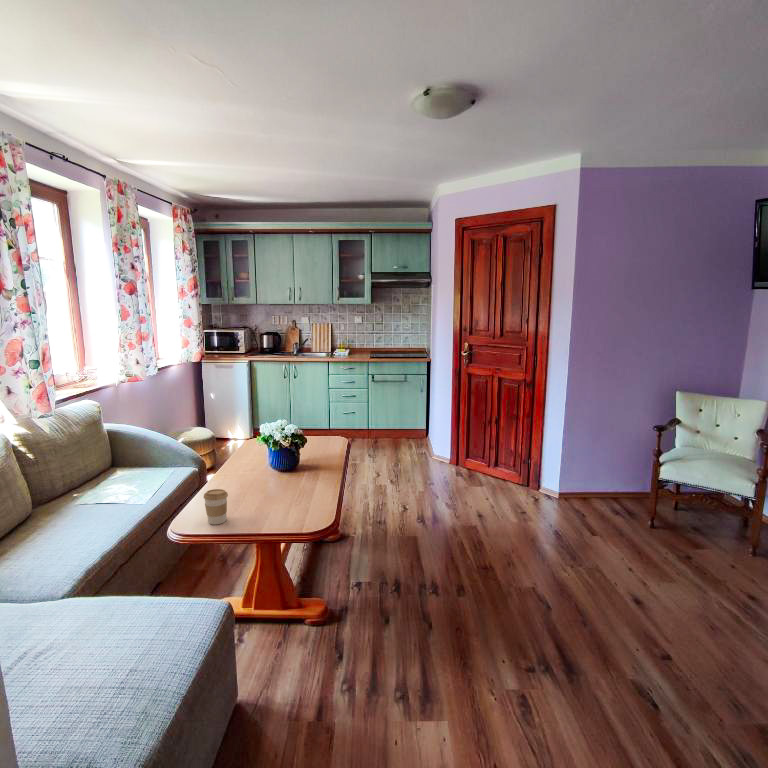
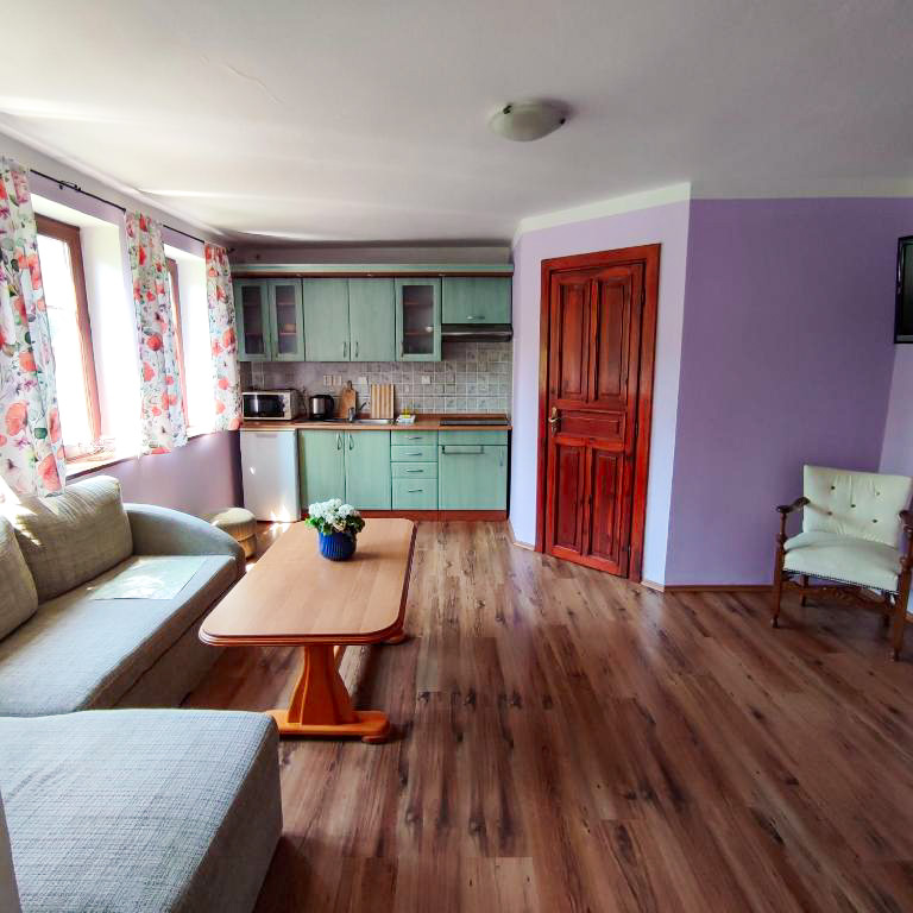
- coffee cup (216, 505)
